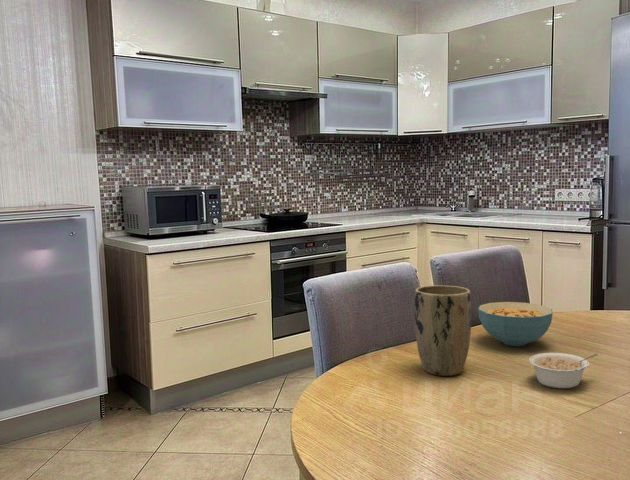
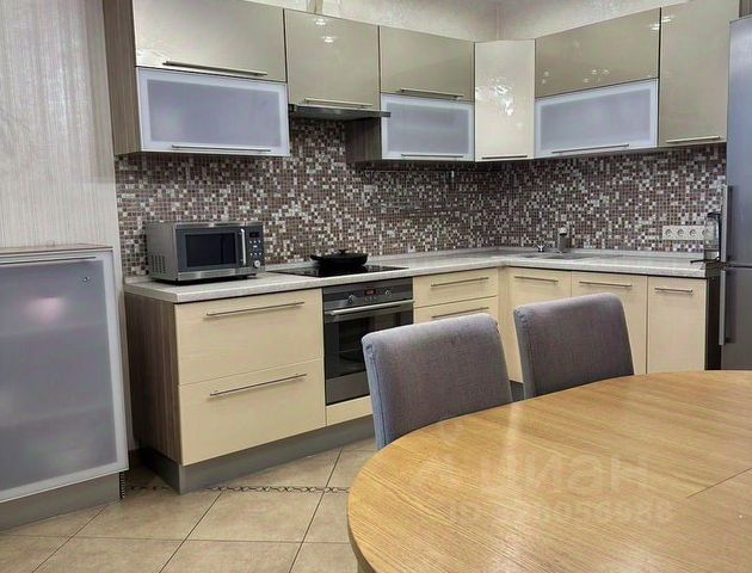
- plant pot (442, 329)
- cereal bowl (514, 326)
- legume (559, 368)
